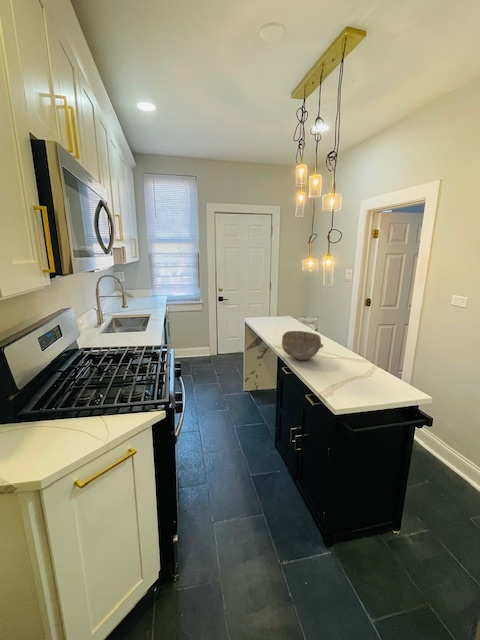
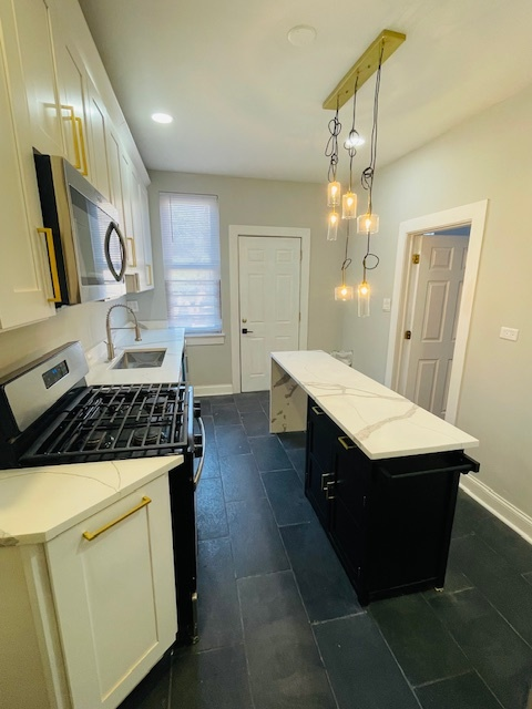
- bowl (299, 346)
